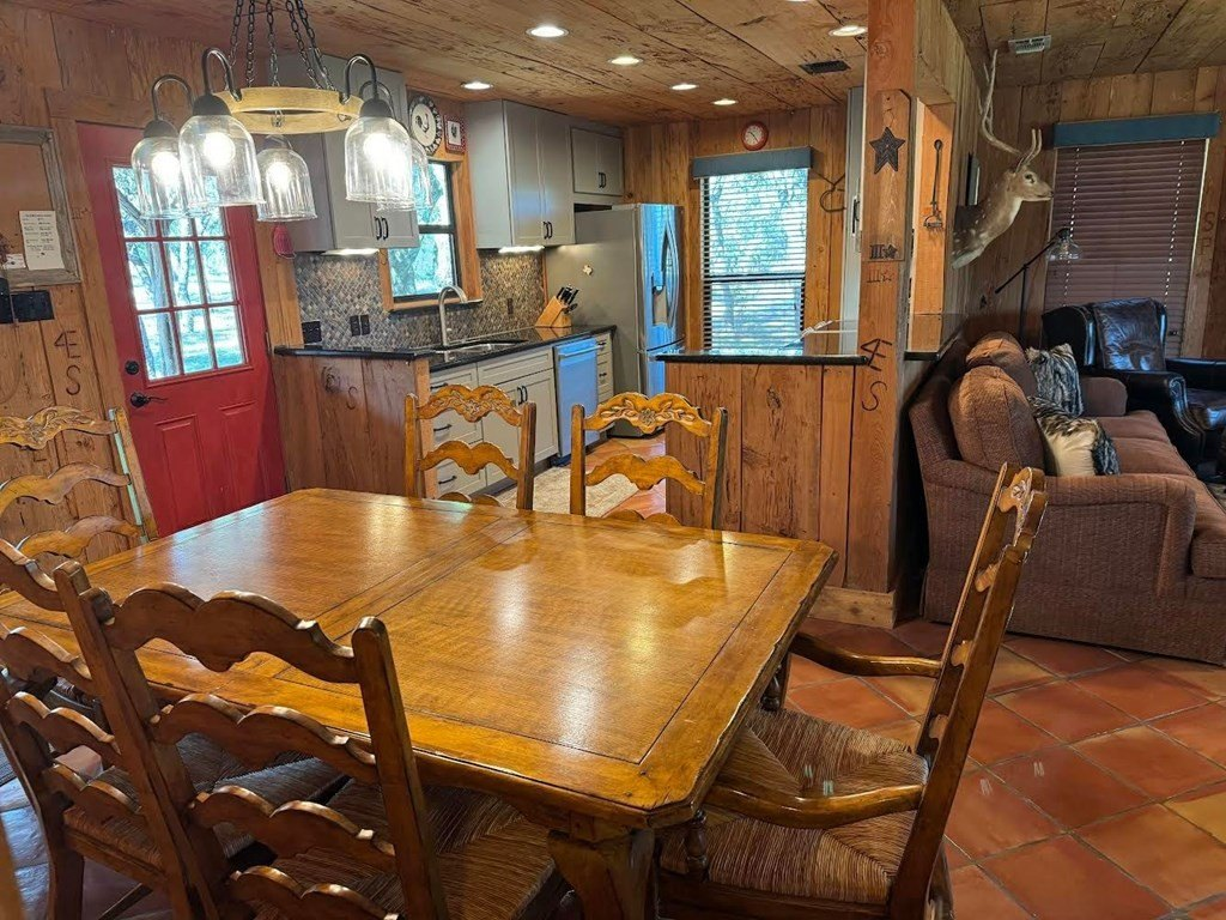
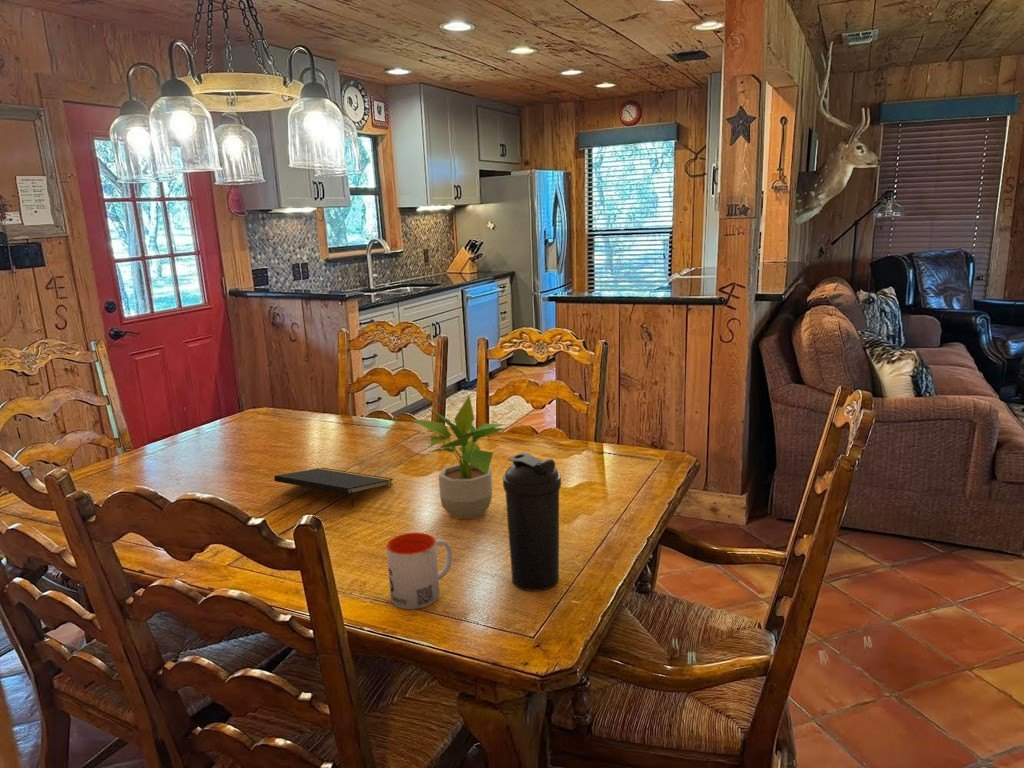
+ notepad (334, 480)
+ water bottle (533, 519)
+ mug (422, 566)
+ potted plant (459, 461)
